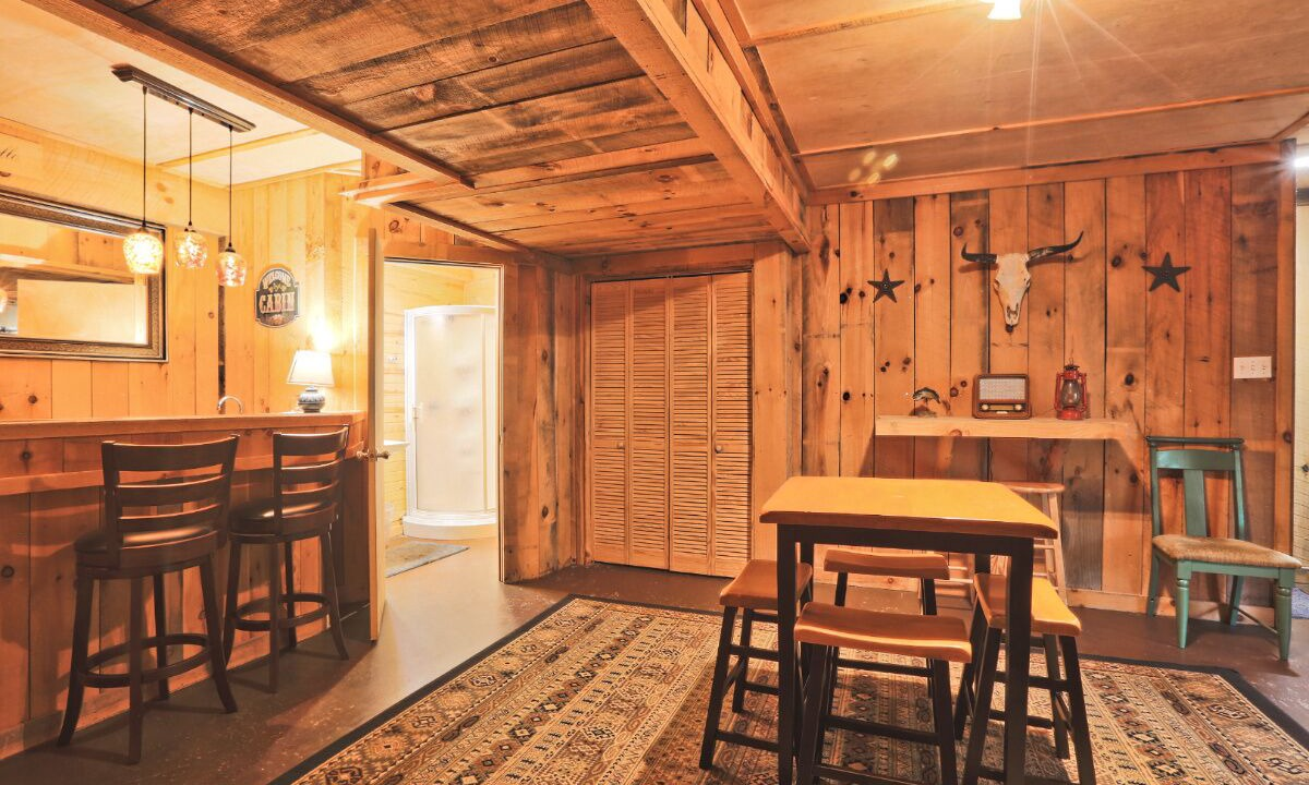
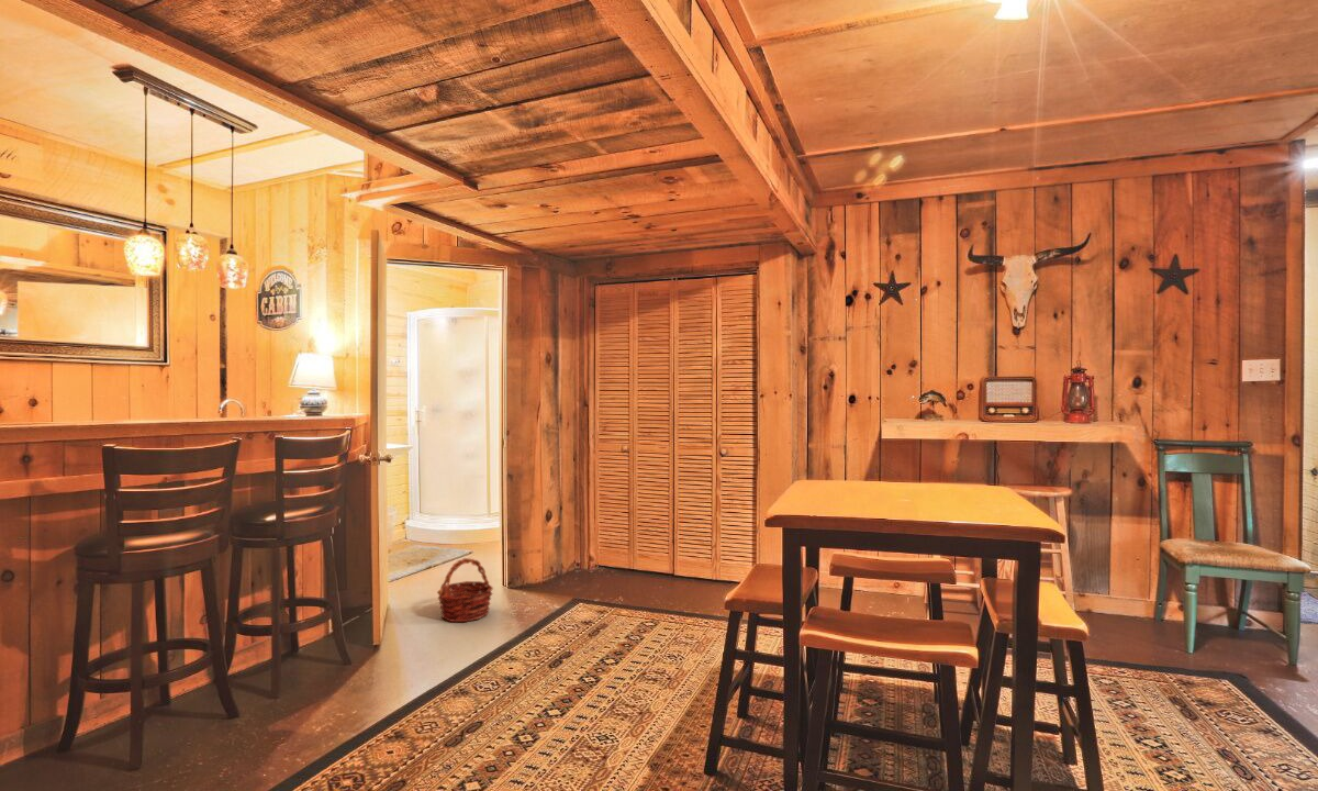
+ basket (465, 586)
